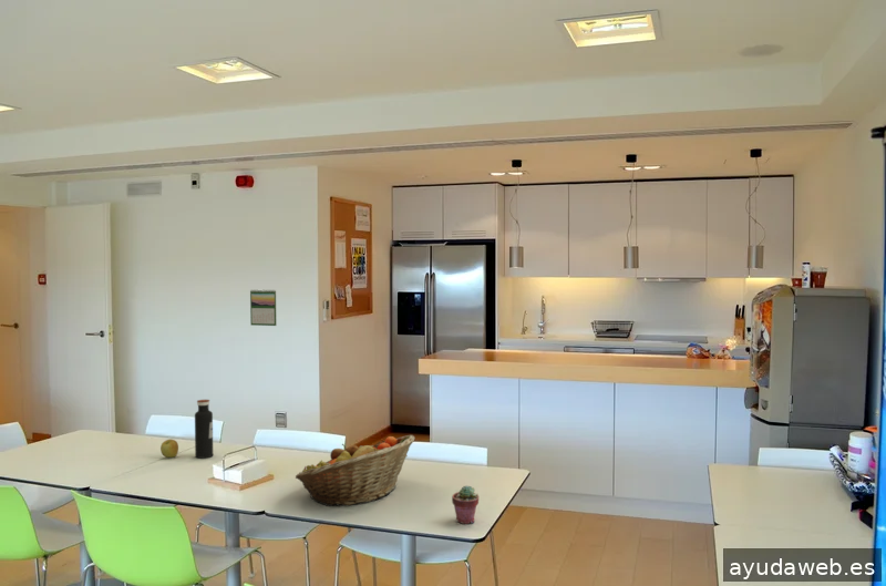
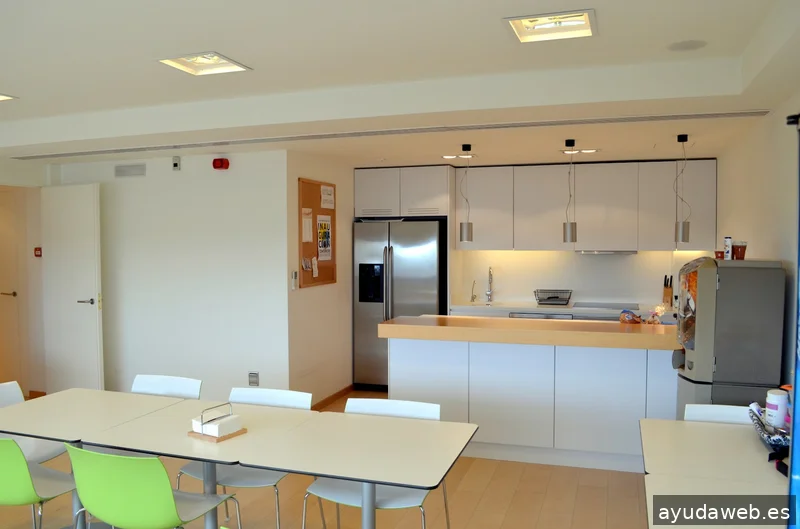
- apple (169, 449)
- fruit basket (358, 465)
- water bottle (204, 428)
- potted succulent (465, 503)
- calendar (262, 307)
